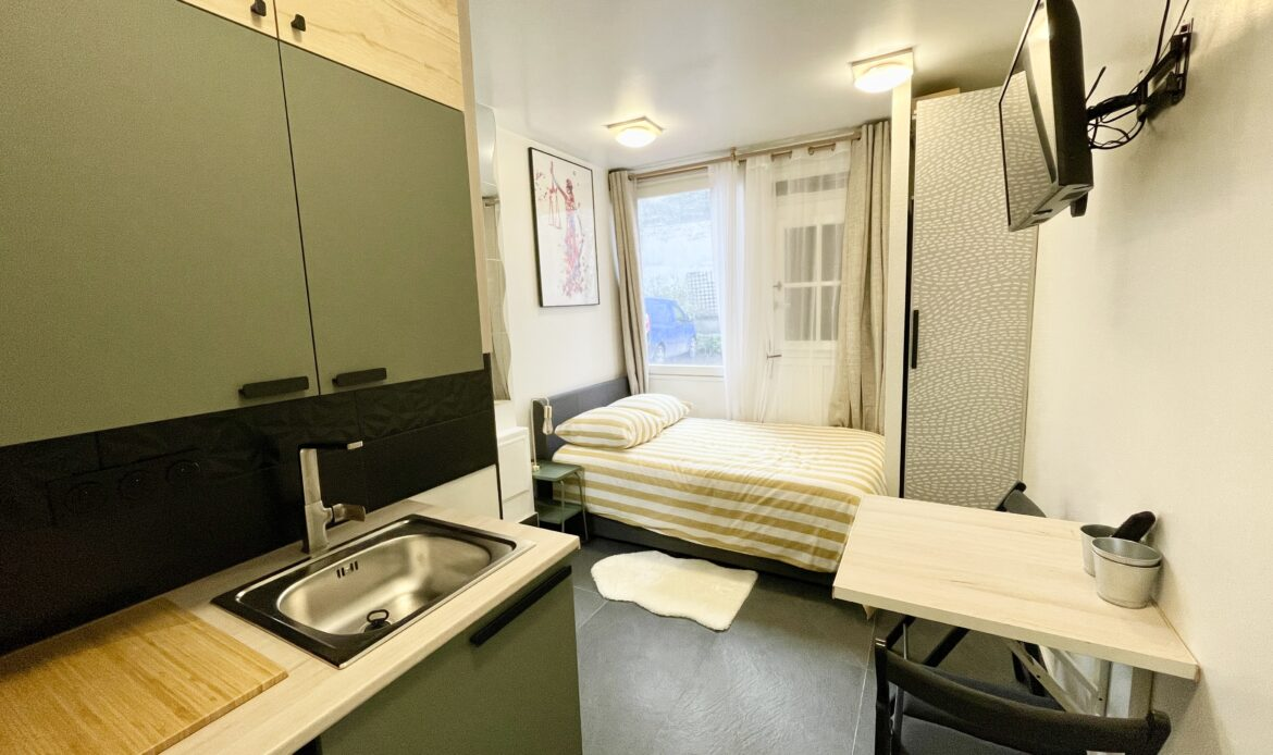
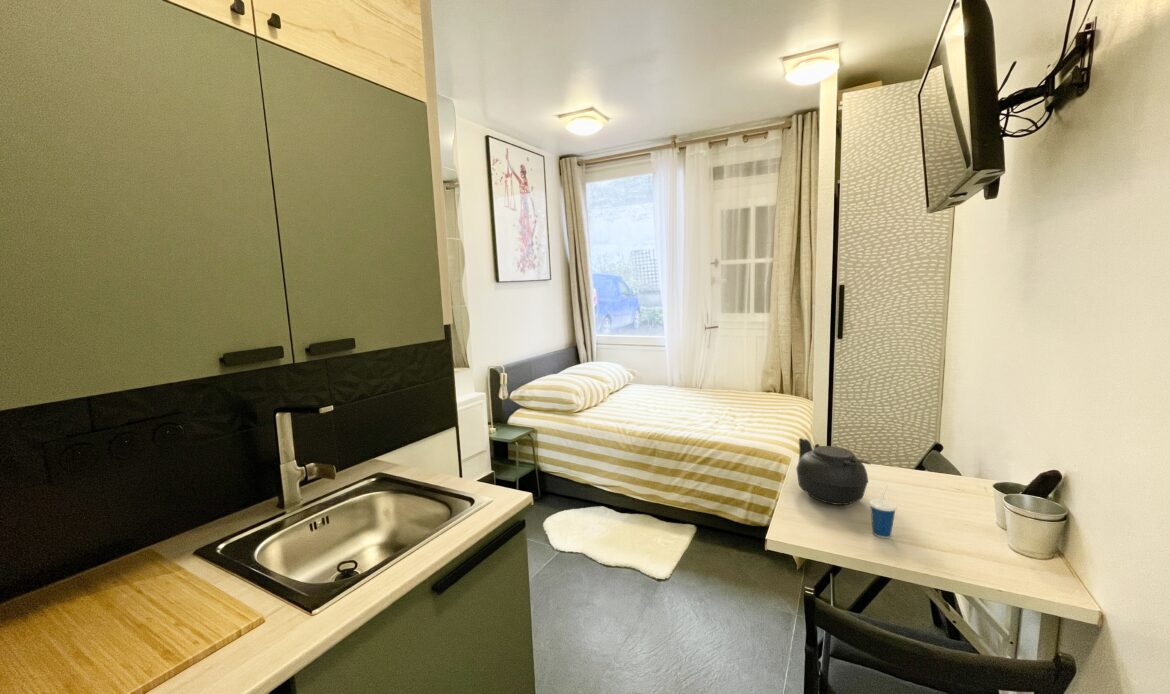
+ cup (882, 510)
+ teapot (826, 471)
